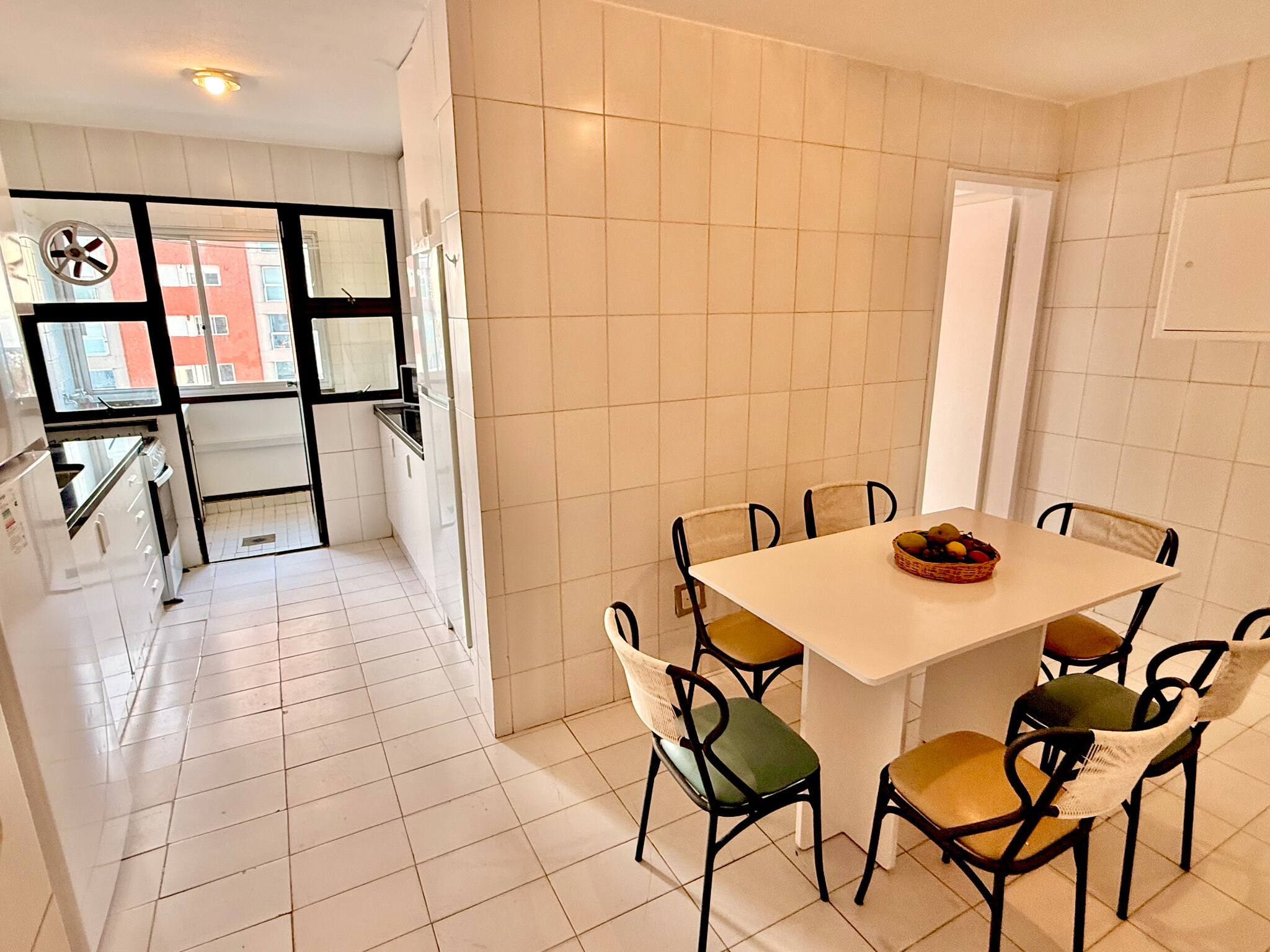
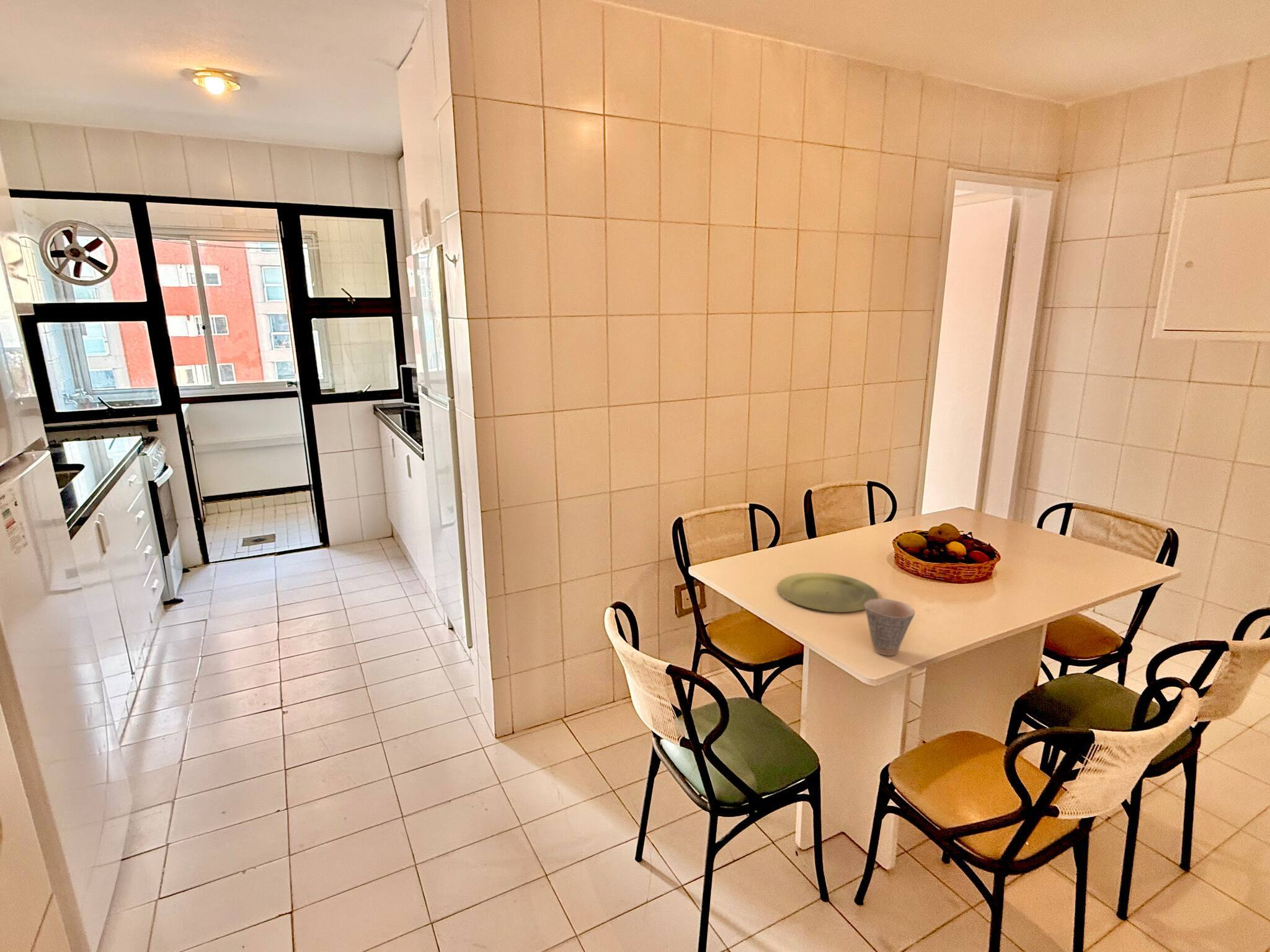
+ plate (827, 591)
+ cup (887, 628)
